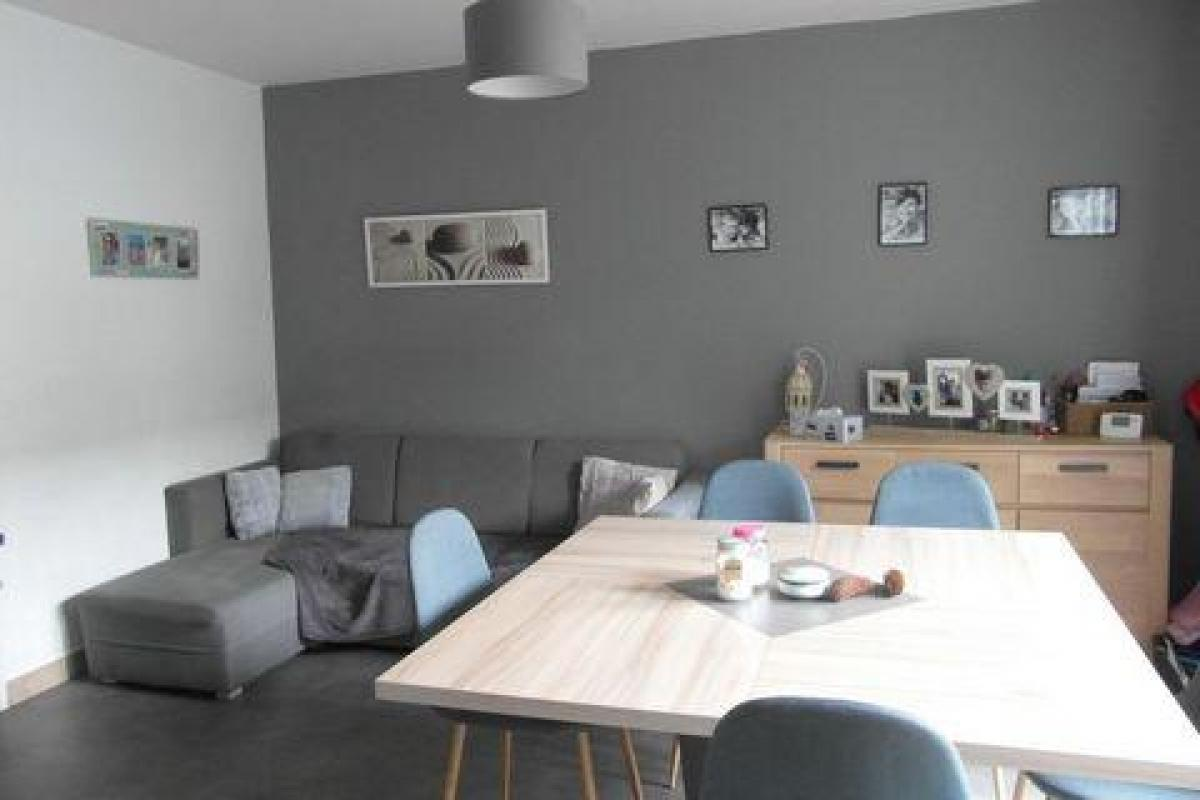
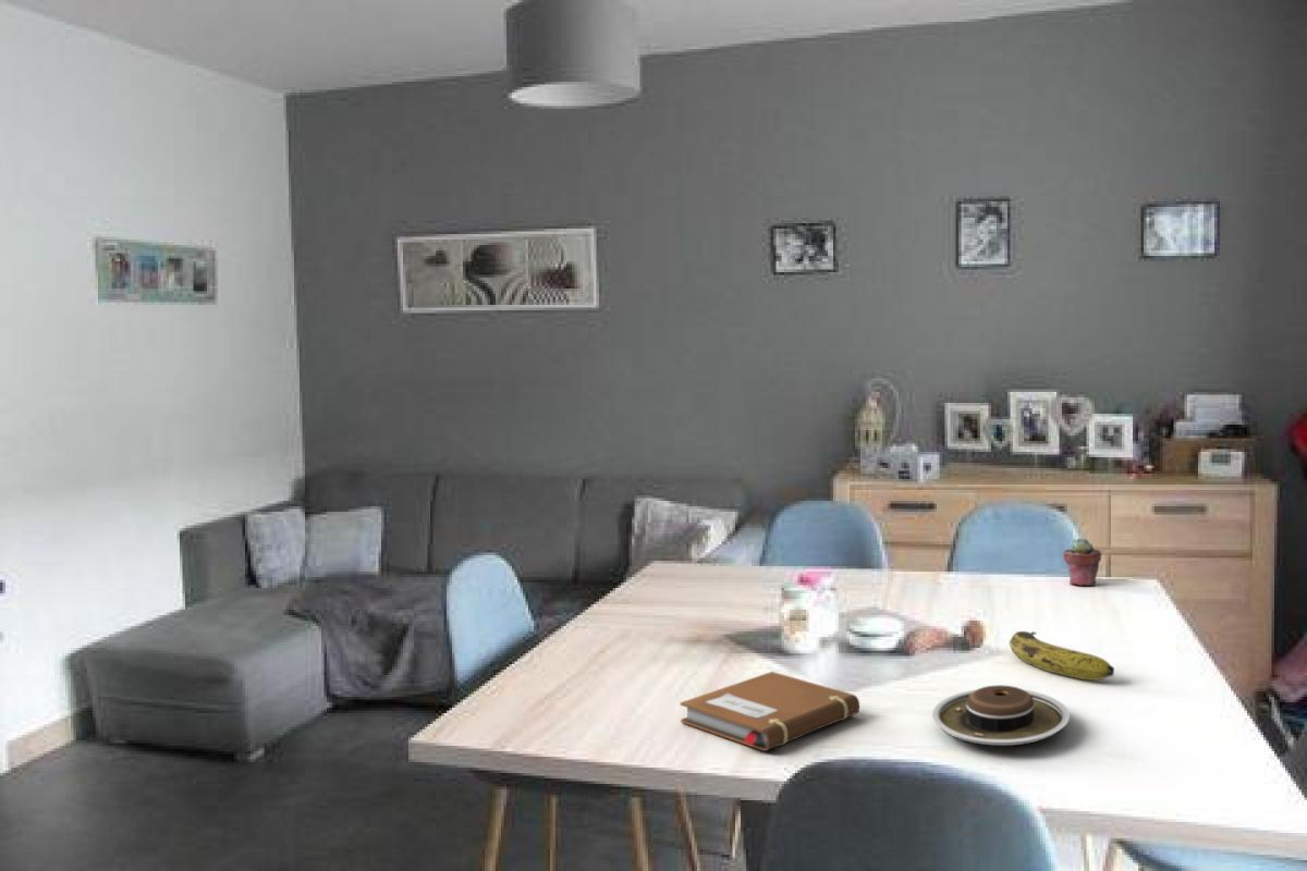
+ fruit (1063, 652)
+ plate (1000, 710)
+ potted succulent (1082, 560)
+ notebook (768, 710)
